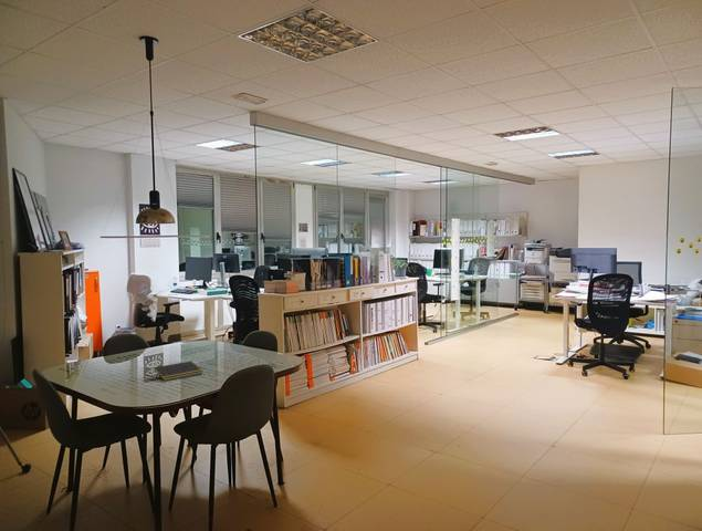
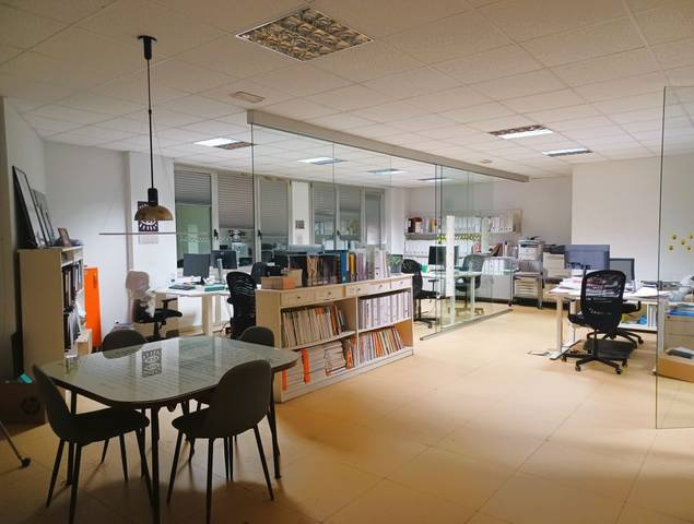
- notepad (178, 369)
